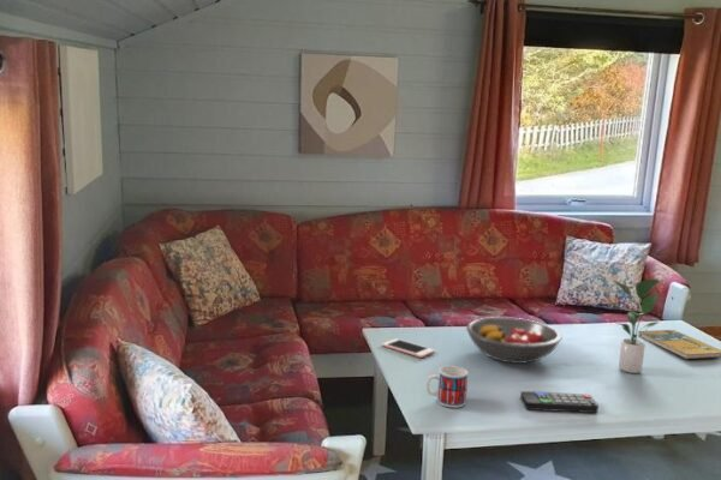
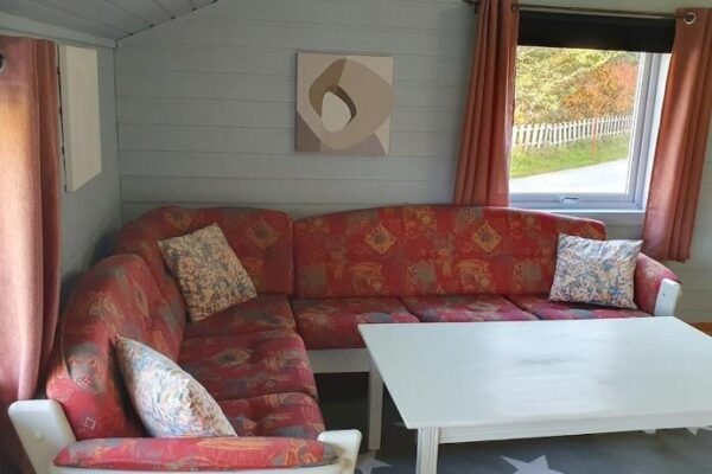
- potted plant (636, 322)
- booklet (679, 343)
- fruit bowl (512, 340)
- mug (447, 386)
- cell phone (407, 347)
- remote control (558, 401)
